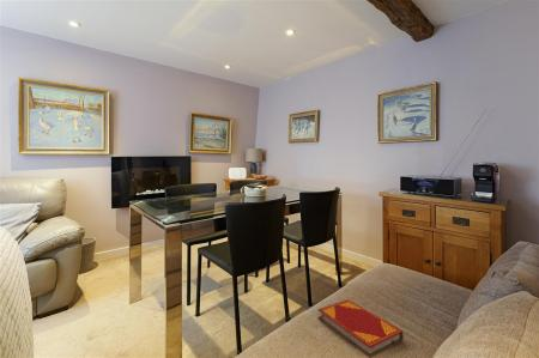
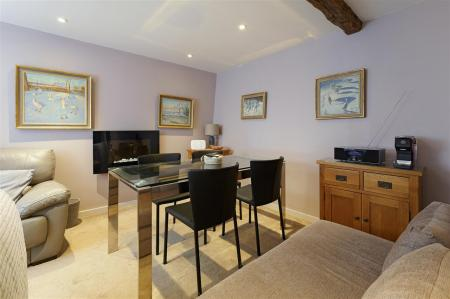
- hardback book (357, 323)
